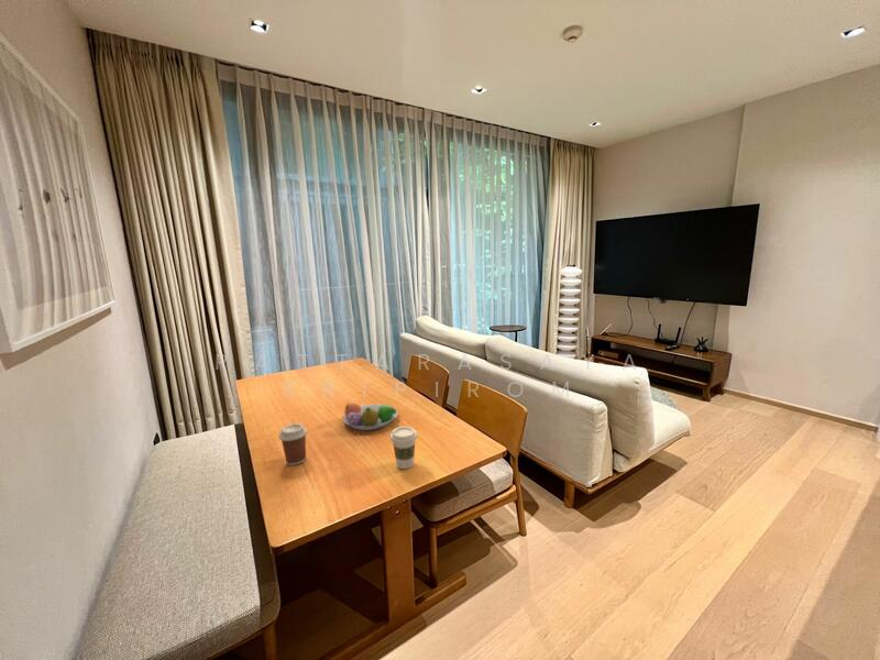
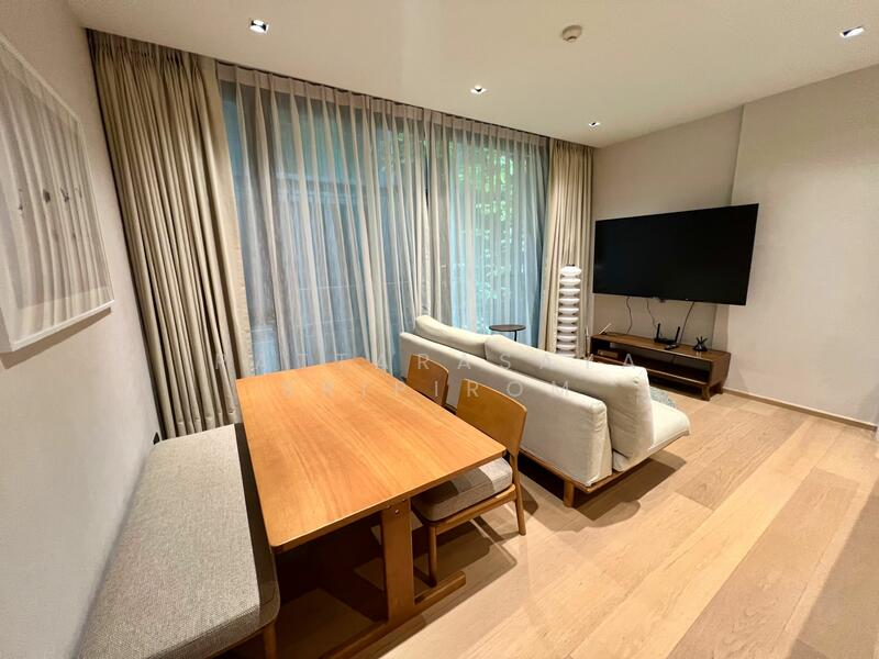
- fruit bowl (371, 410)
- coffee cup (294, 443)
- coffee cup (404, 448)
